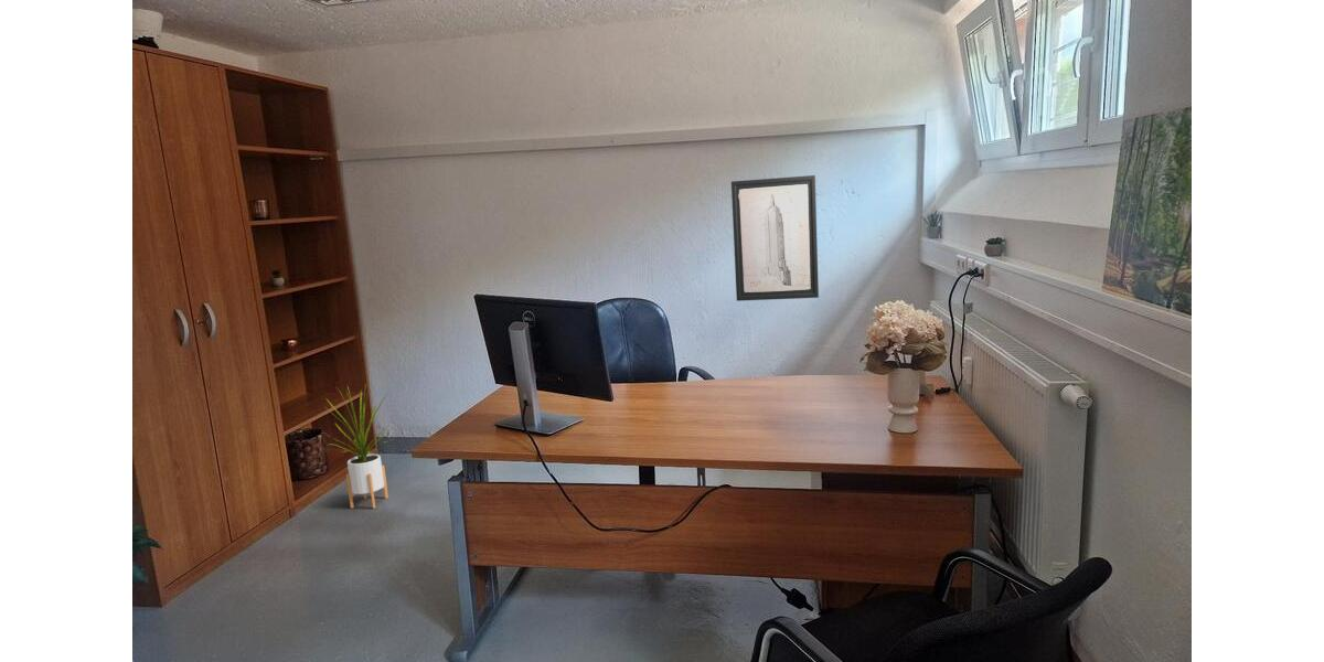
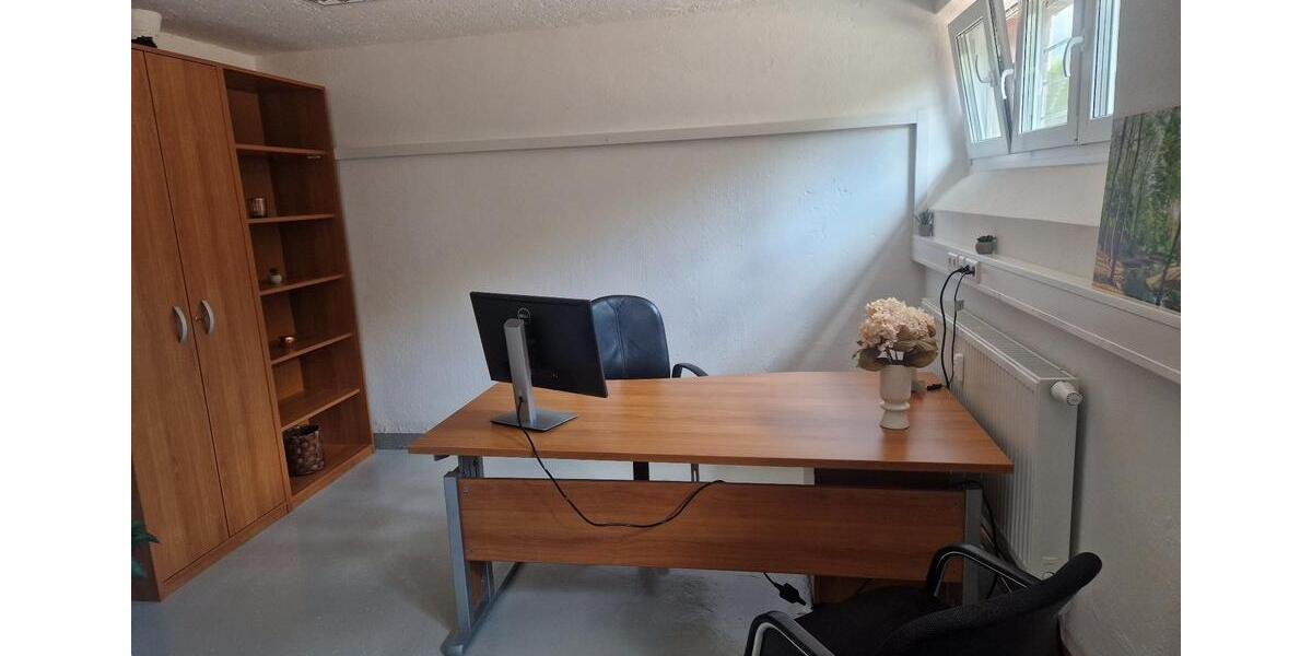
- house plant (361, 446)
- wall art (775, 239)
